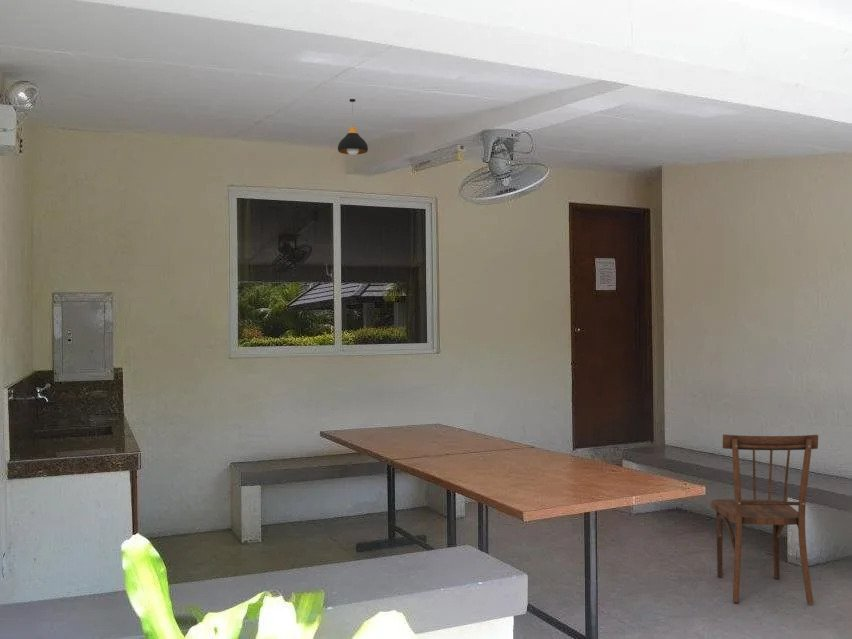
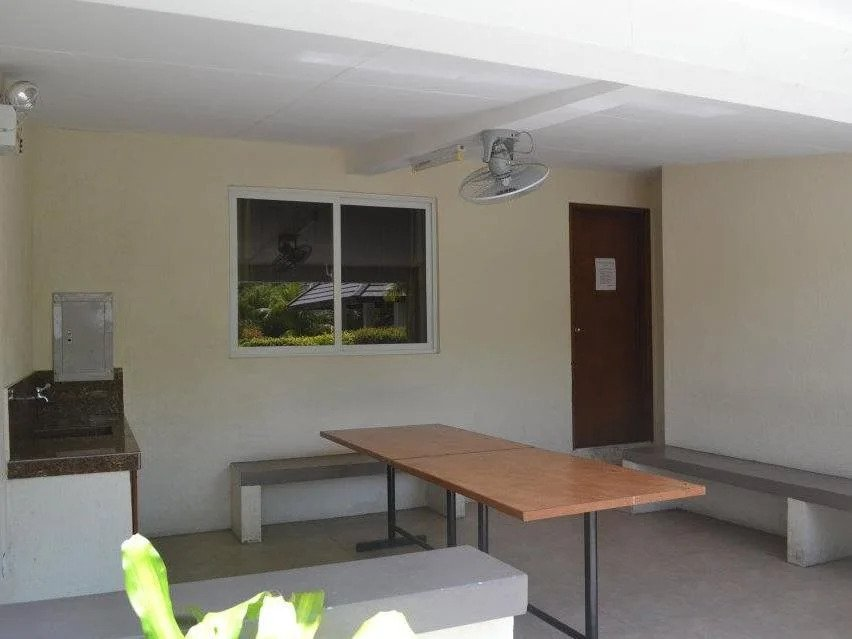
- pendant light (352, 127)
- dining chair (758, 509)
